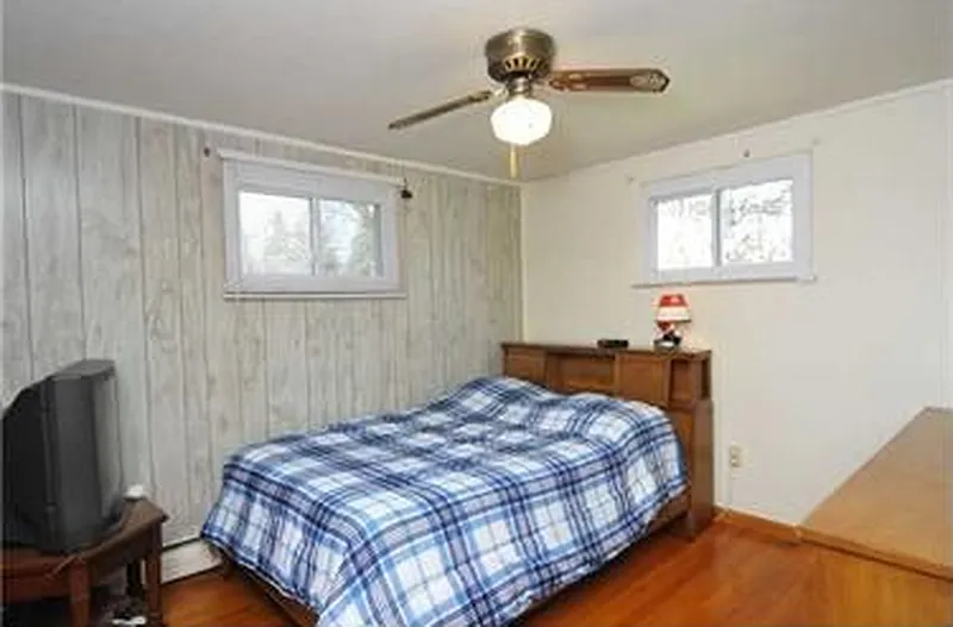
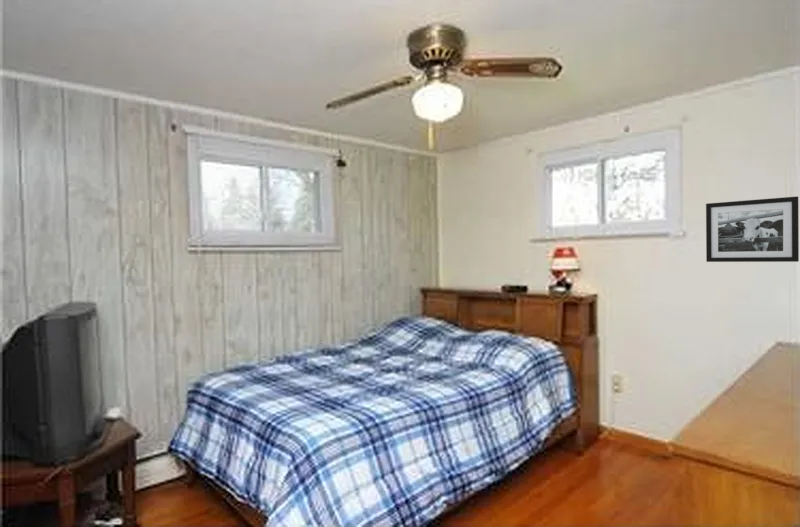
+ picture frame (749, 231)
